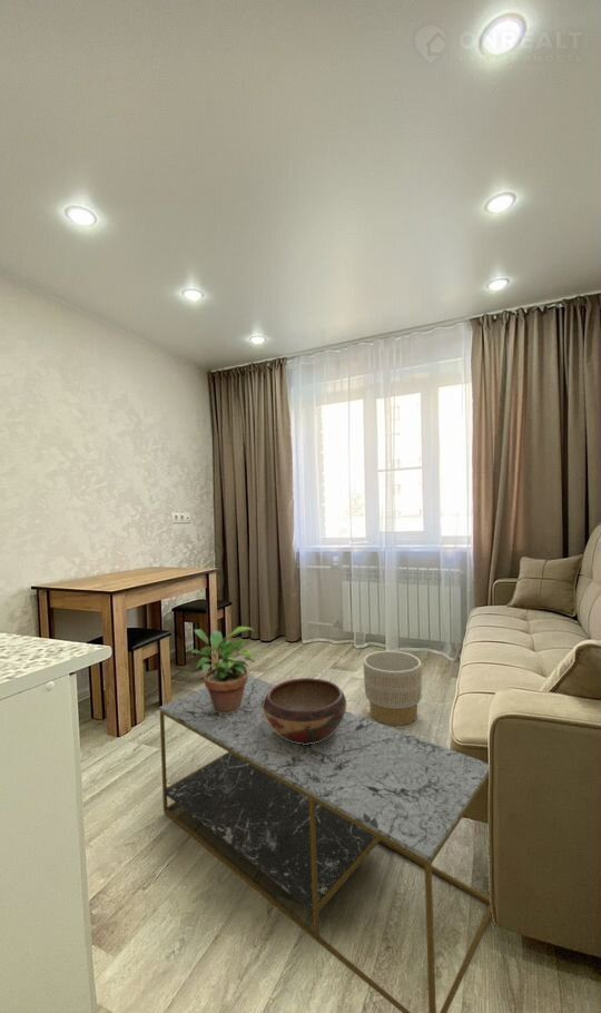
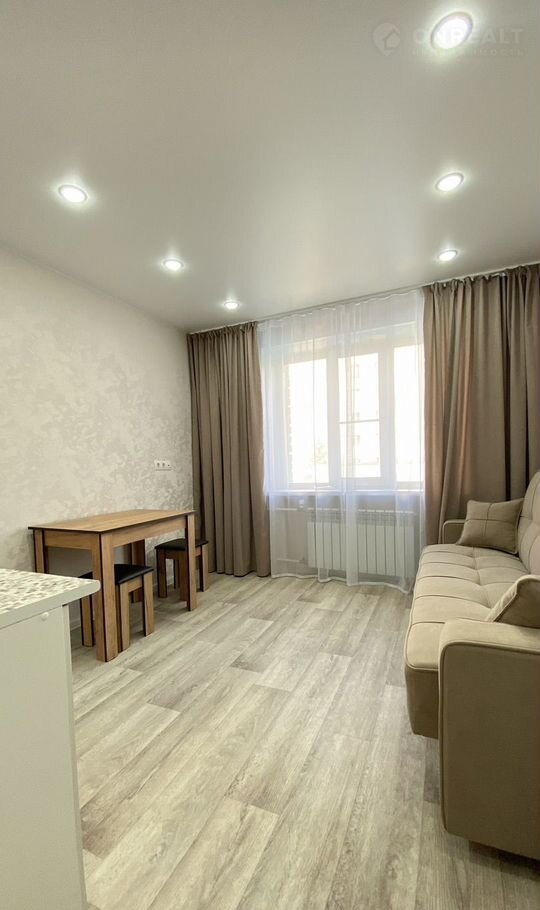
- coffee table (303, 791)
- potted plant (217, 668)
- decorative bowl (305, 711)
- planter (392, 687)
